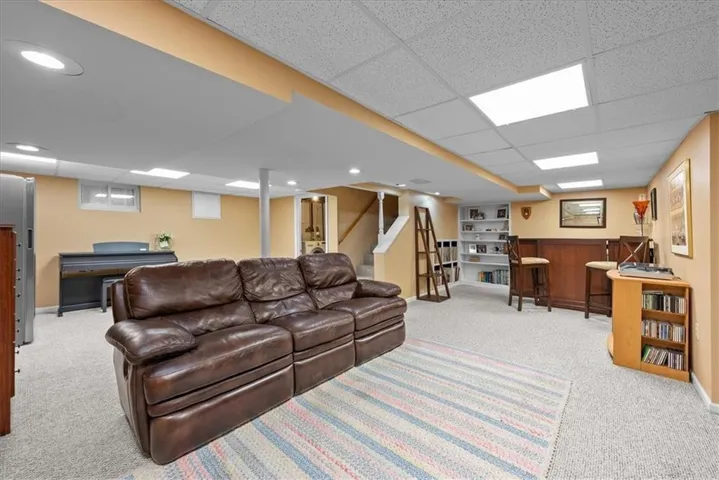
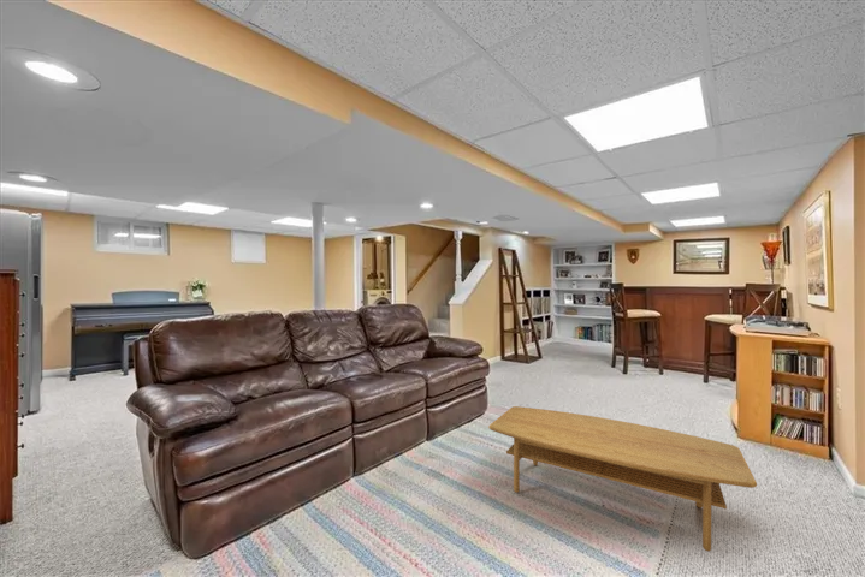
+ coffee table (604, 466)
